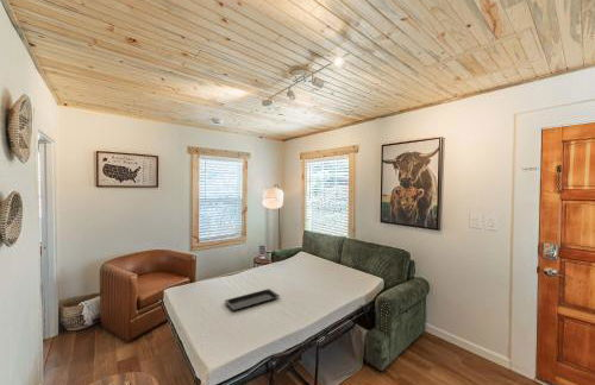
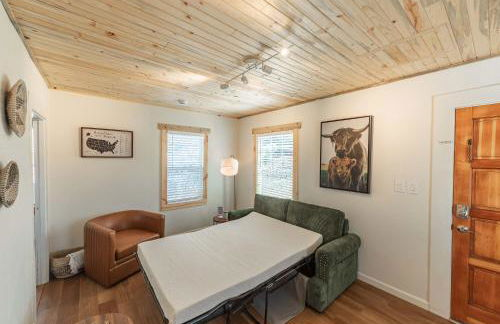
- serving tray (252, 299)
